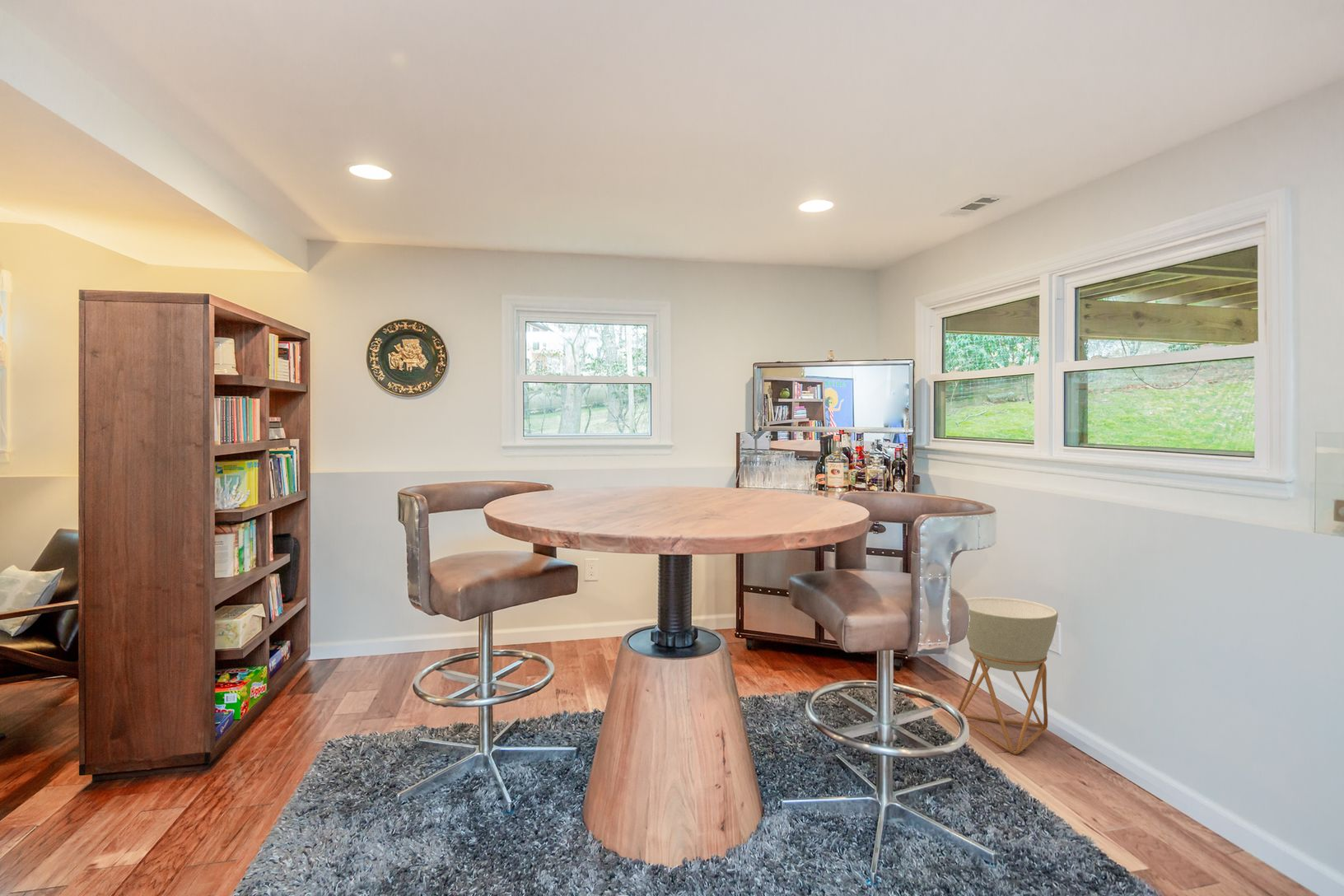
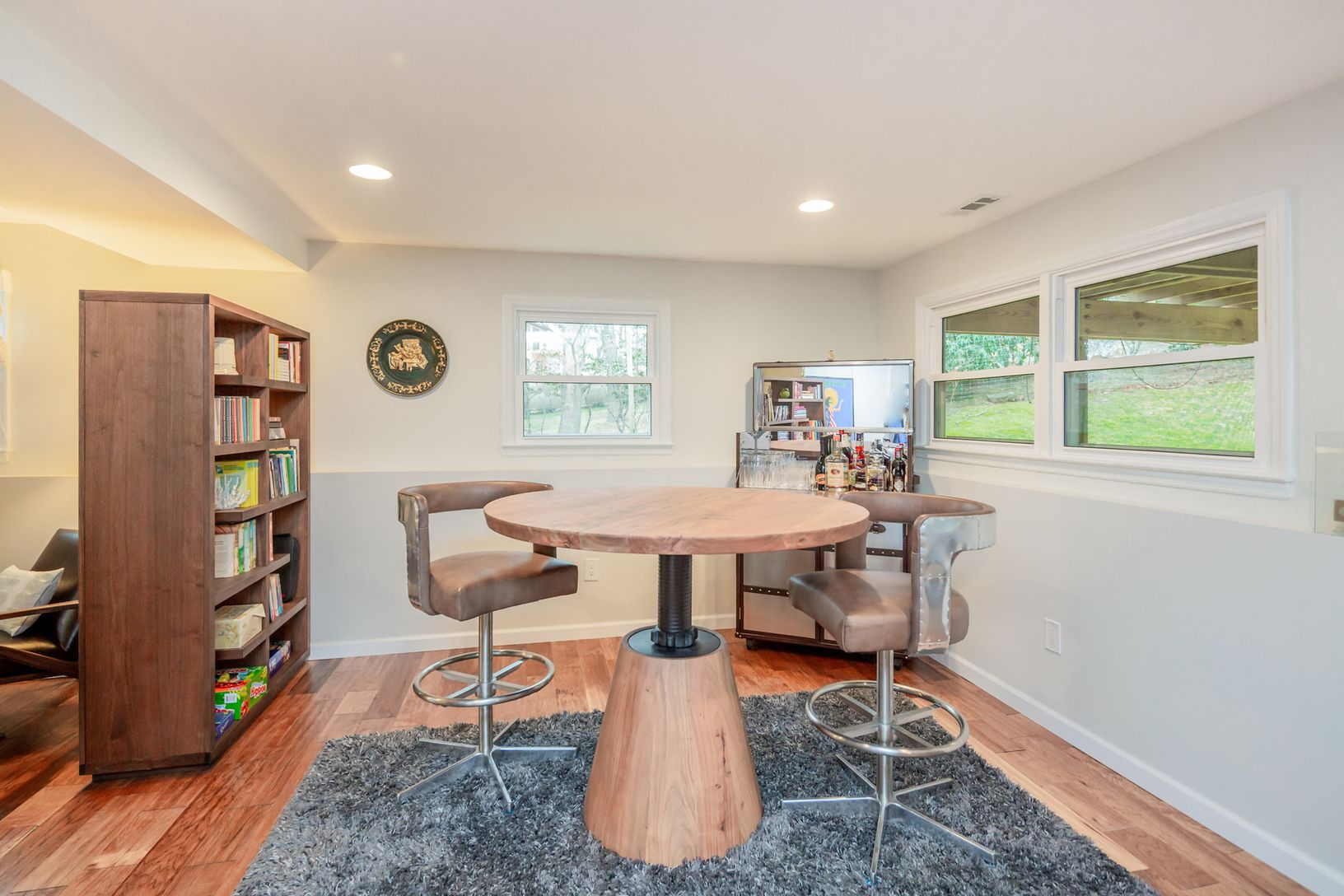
- planter (1007, 670)
